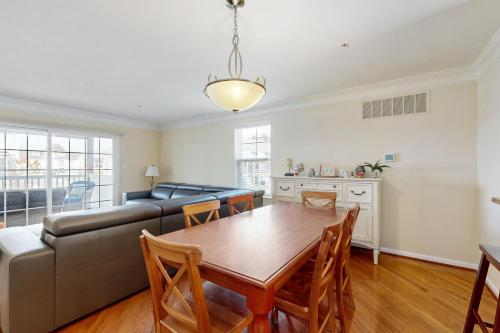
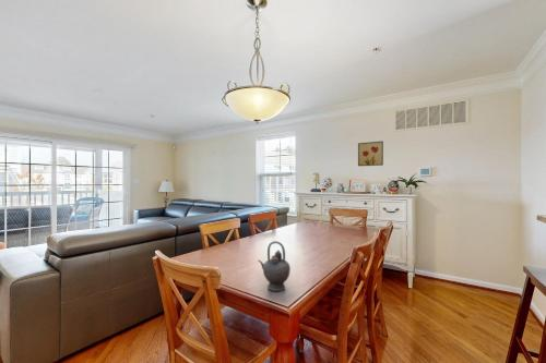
+ teapot (273, 264)
+ wall art (370, 154)
